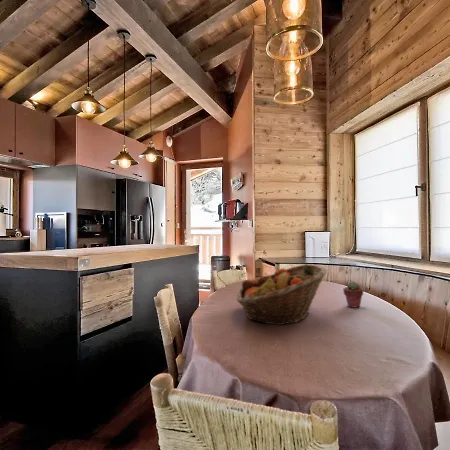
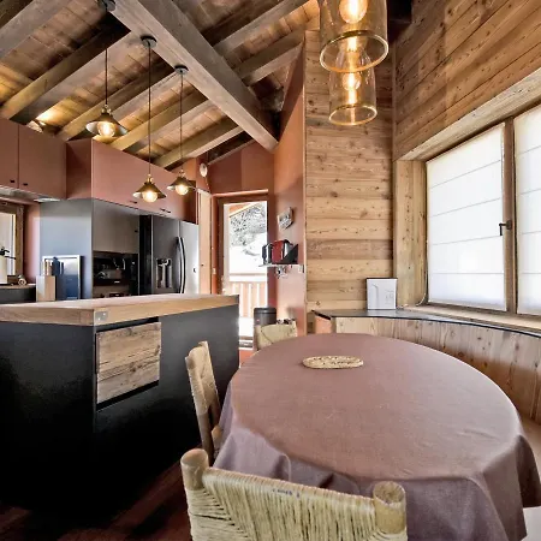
- potted succulent (353, 293)
- fruit basket (280, 290)
